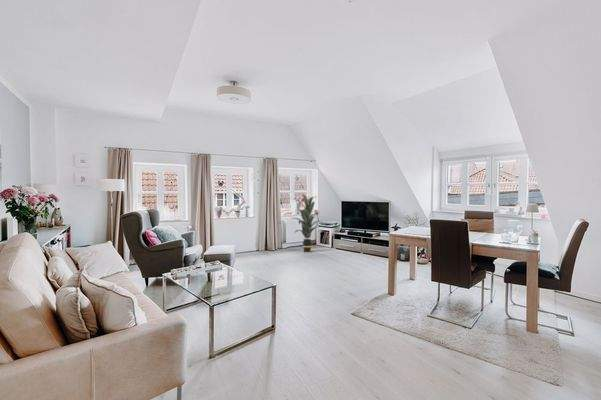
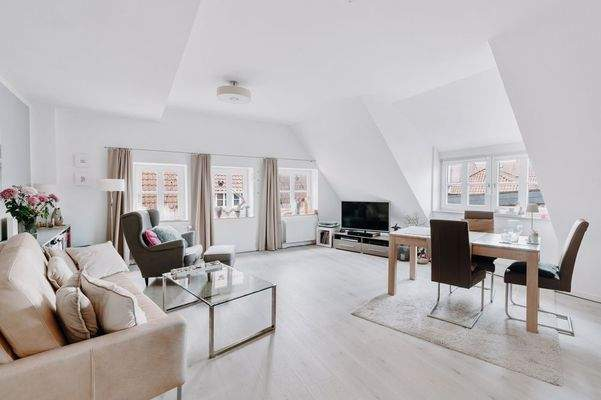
- indoor plant (304, 222)
